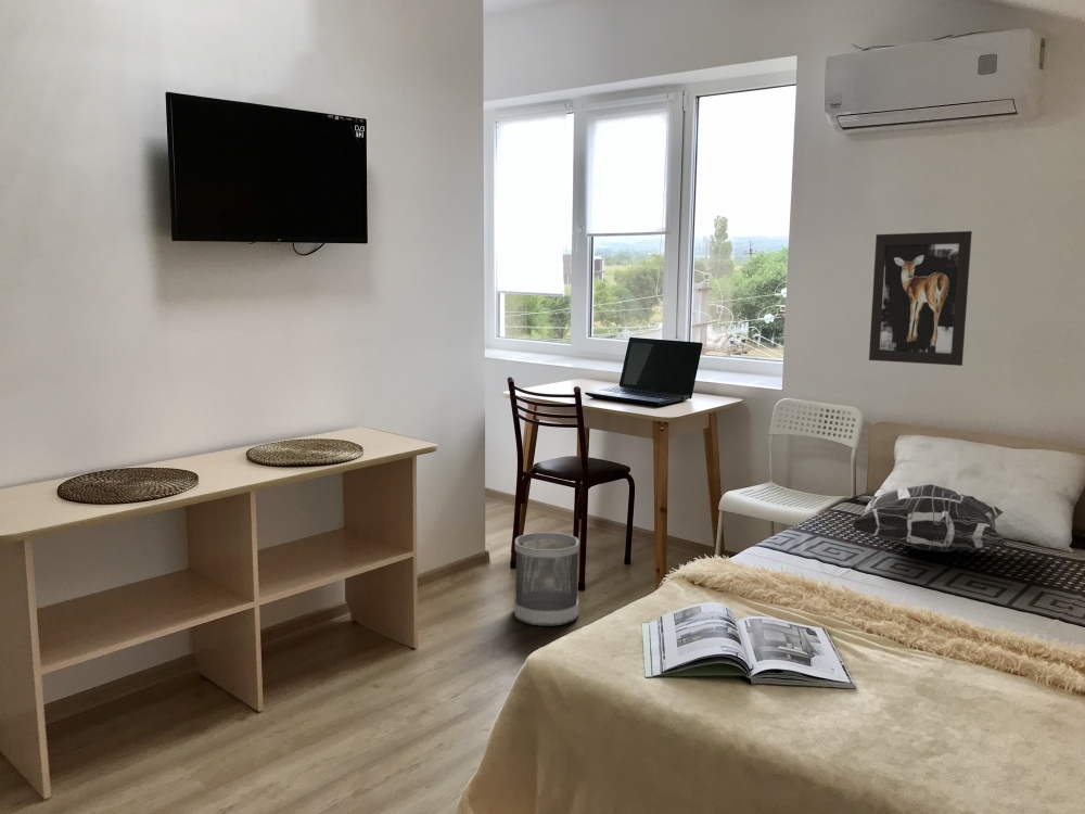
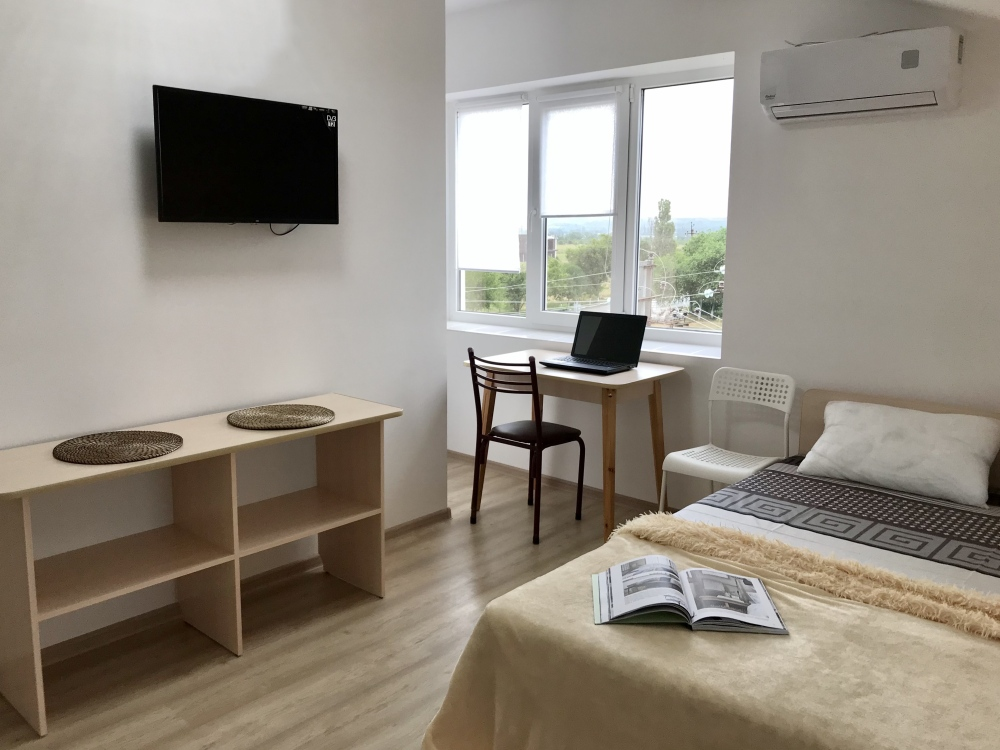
- decorative pillow (926, 517)
- wastebasket (546, 577)
- wall art (918, 298)
